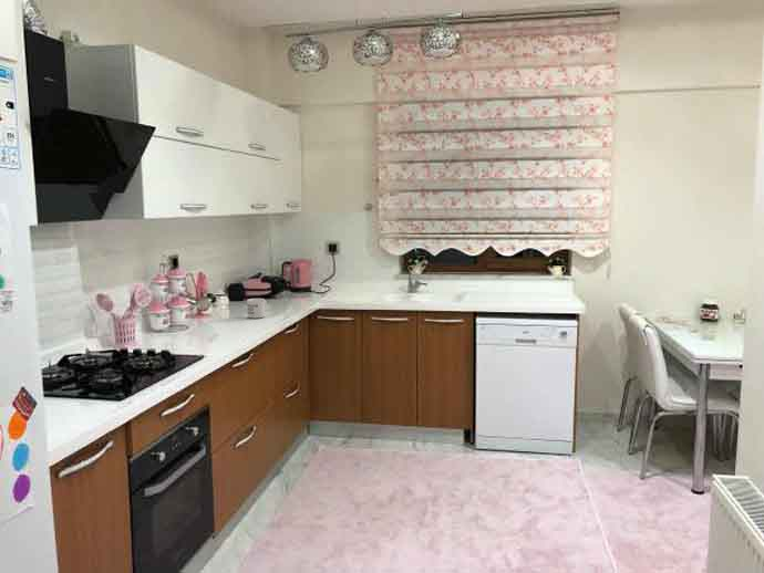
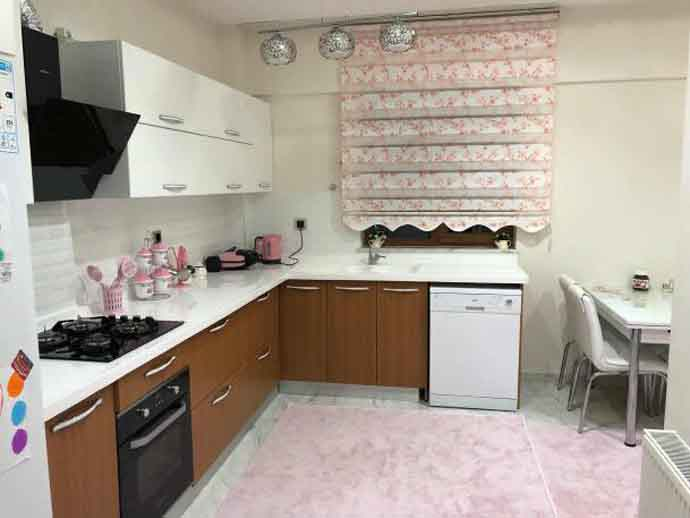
- mug (258, 308)
